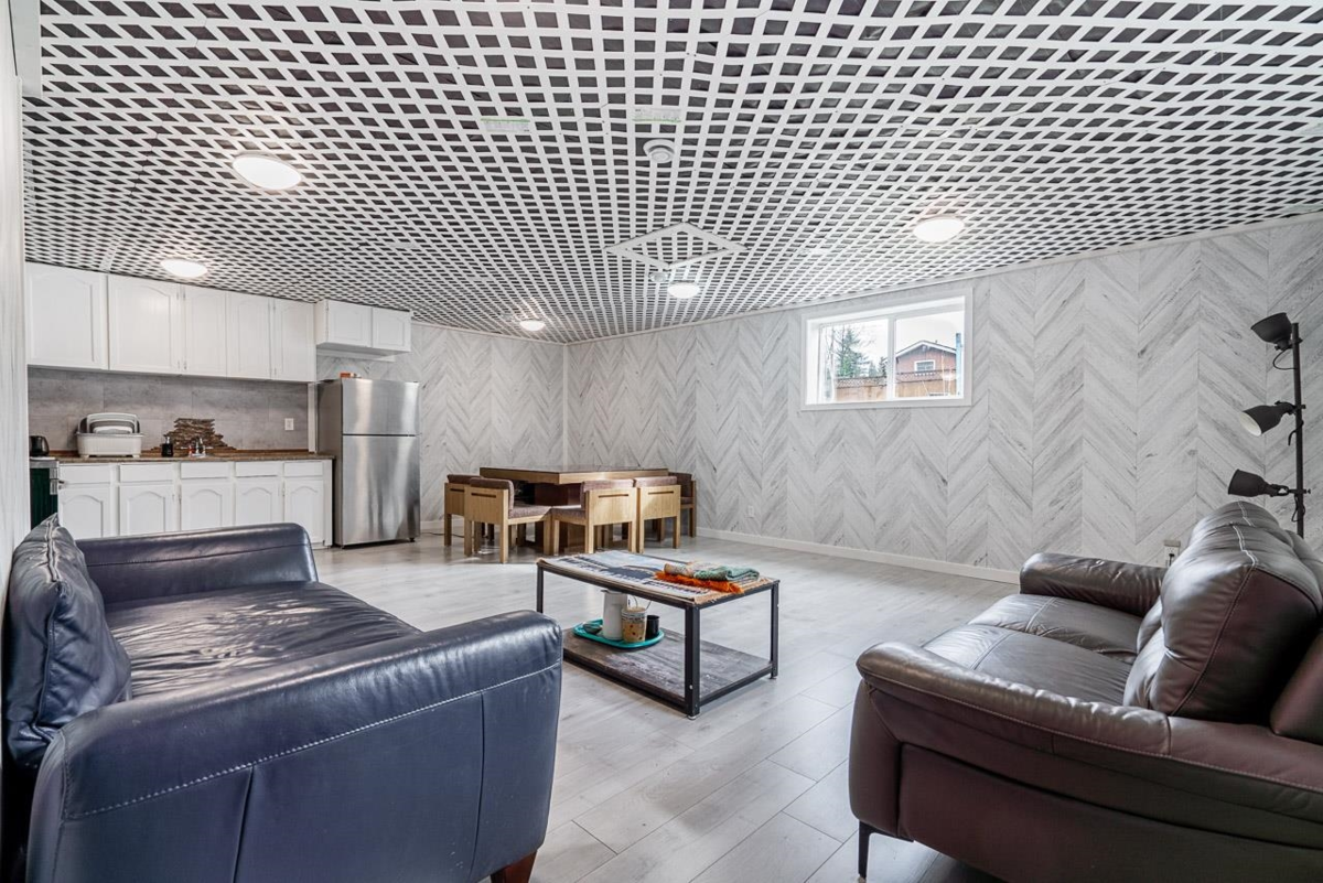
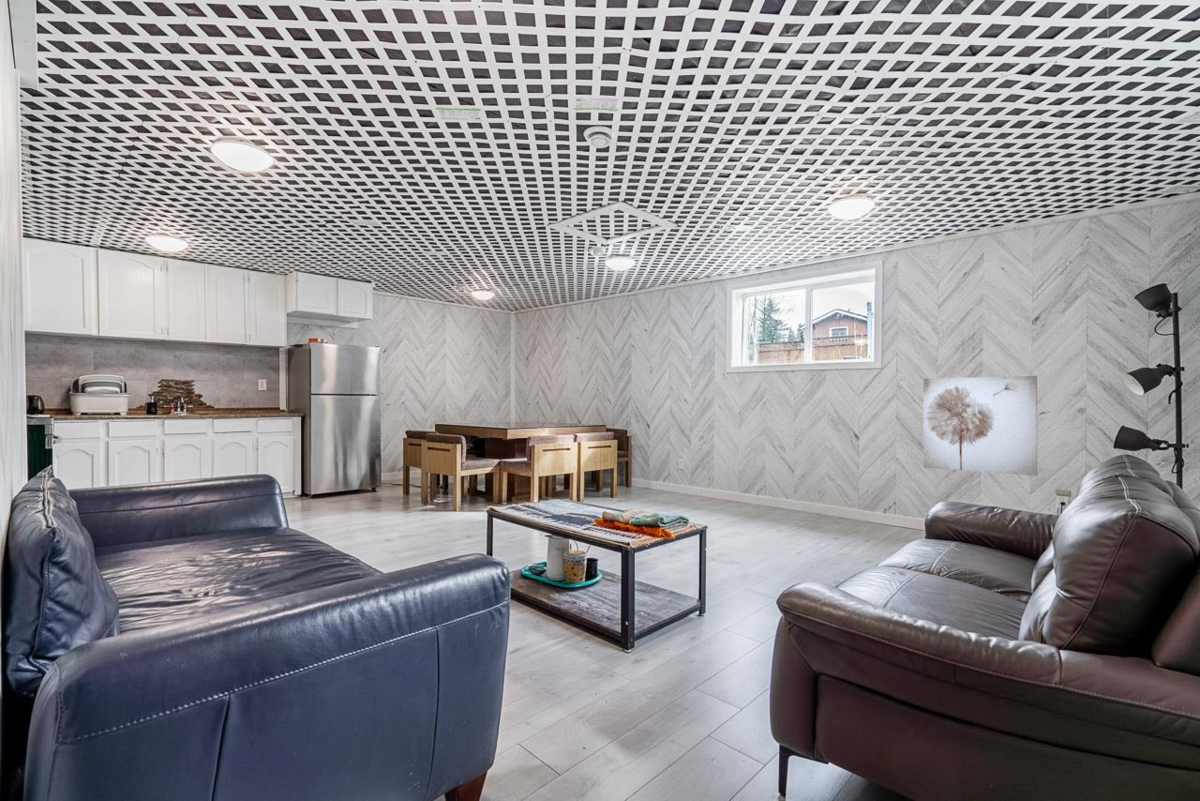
+ wall art (977, 424)
